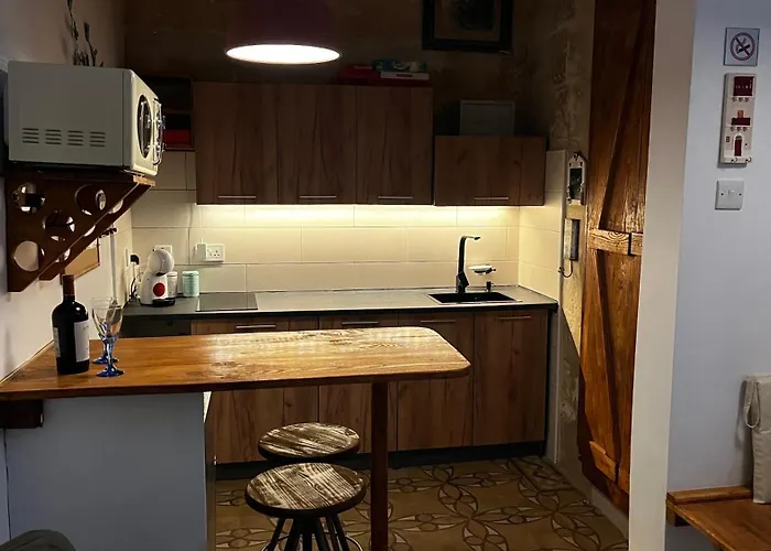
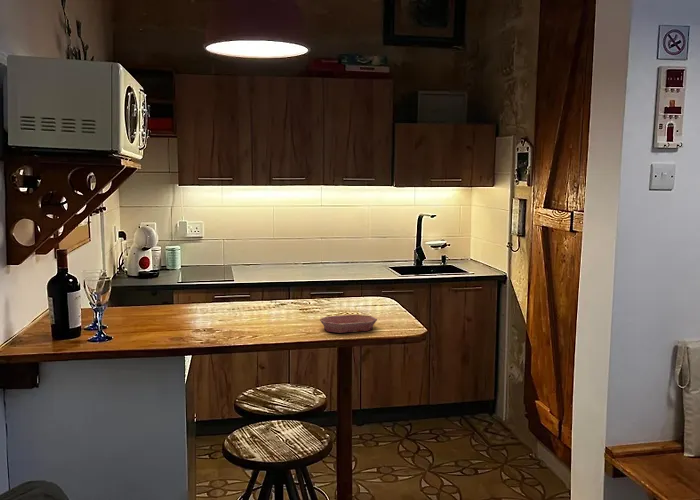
+ bowl (348, 323)
